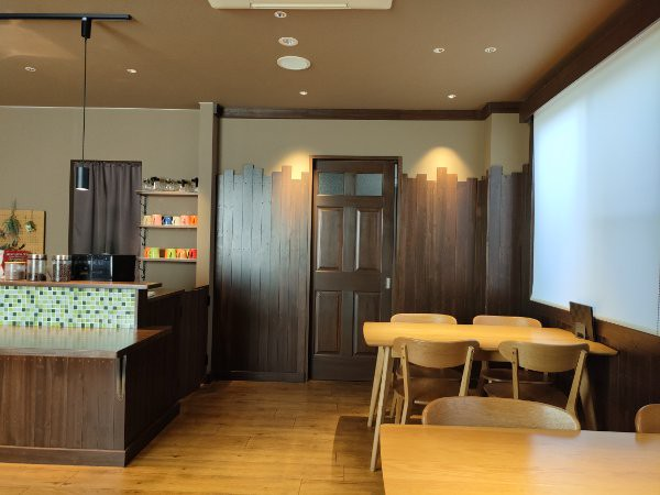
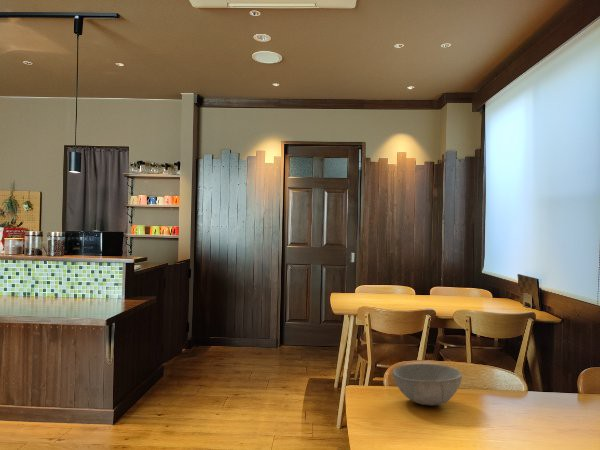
+ bowl (426, 386)
